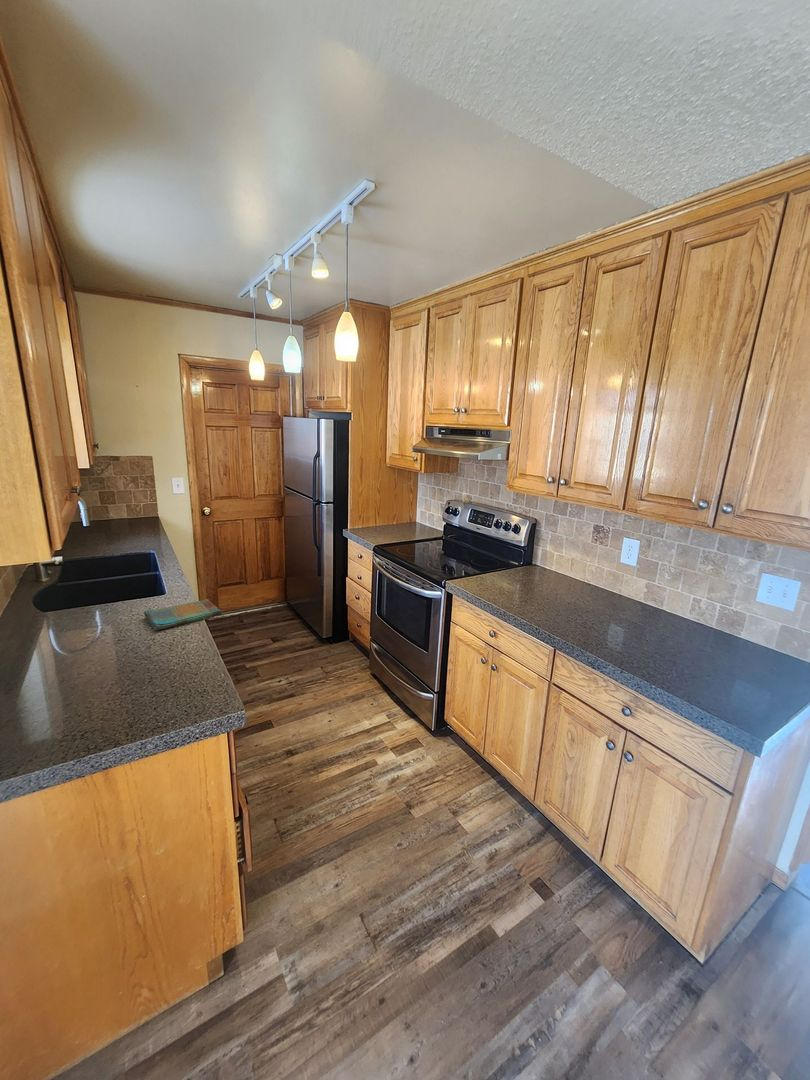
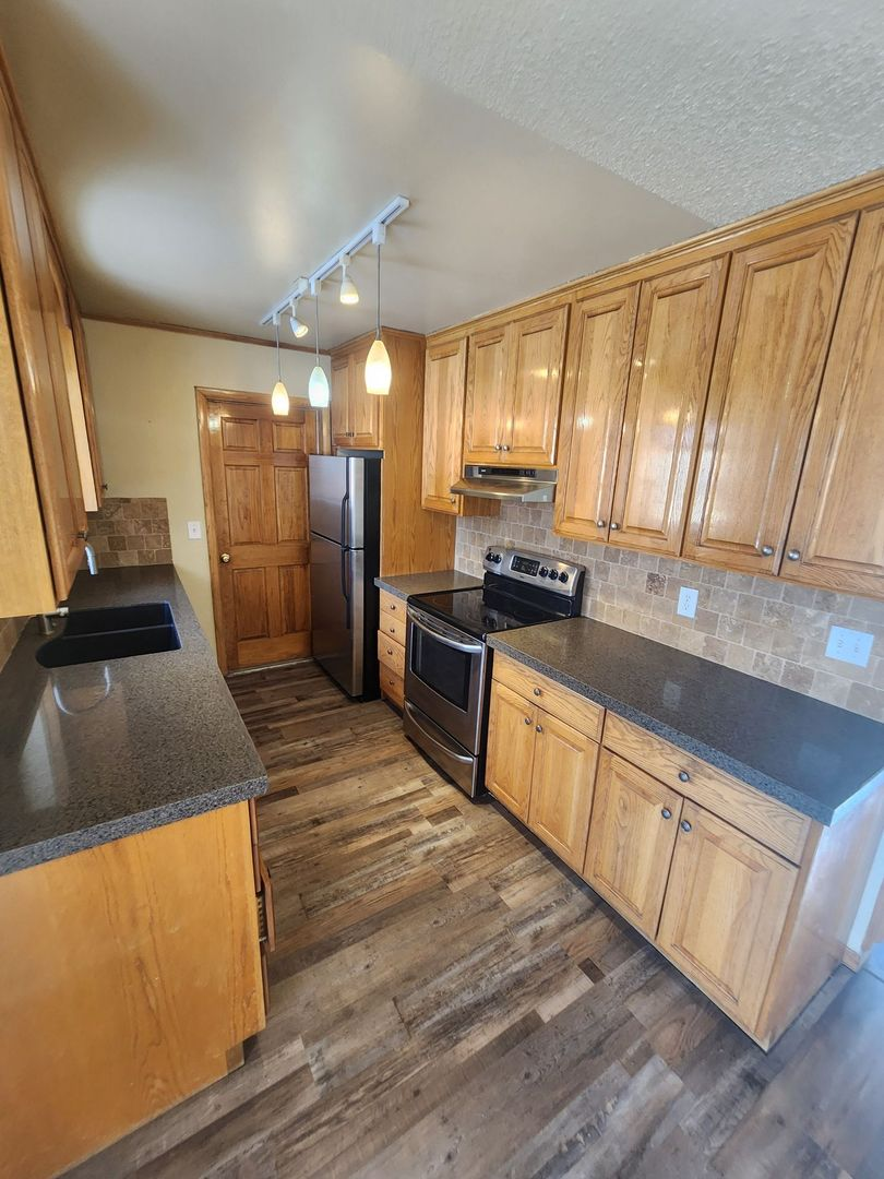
- dish towel (183, 612)
